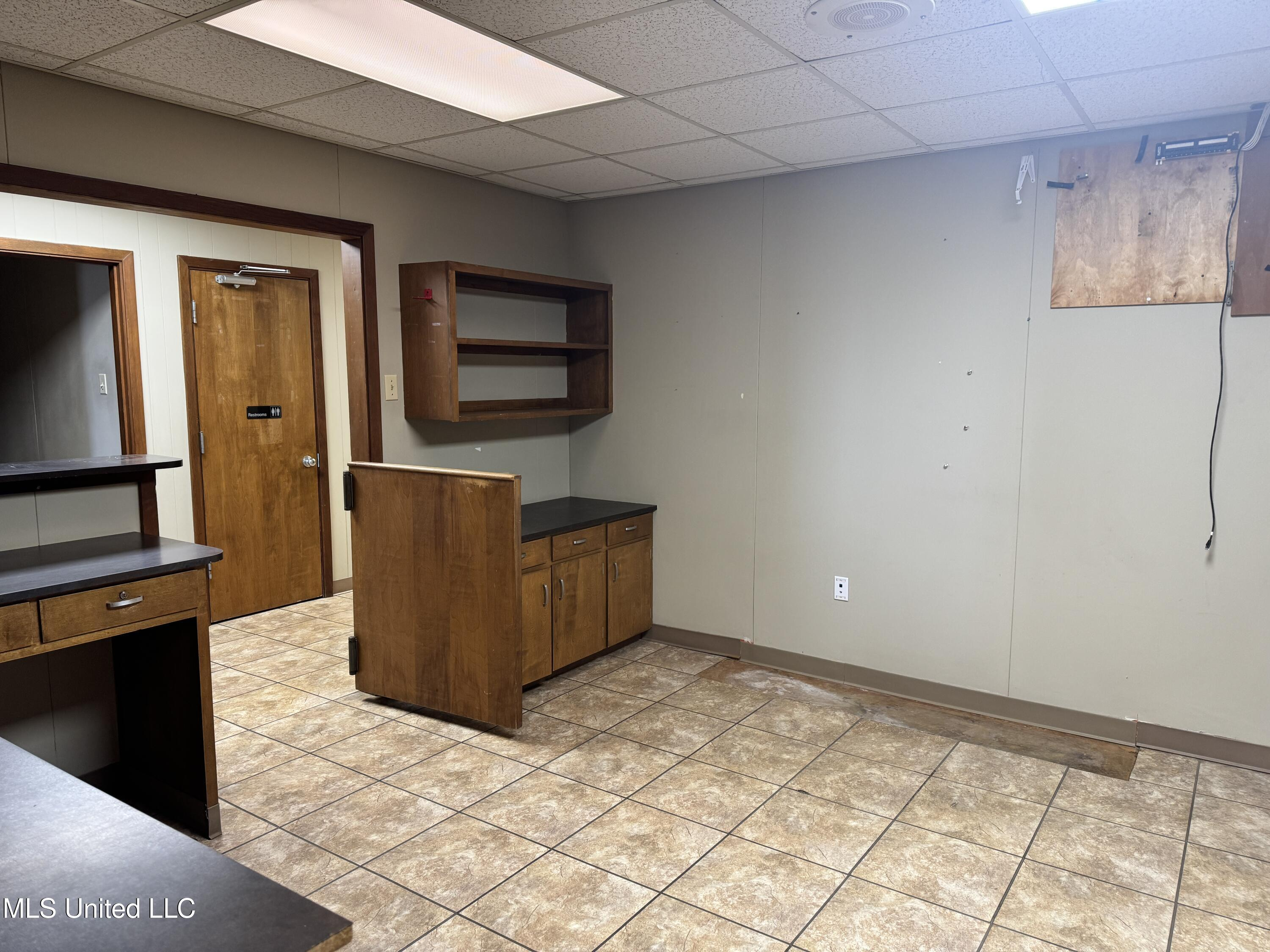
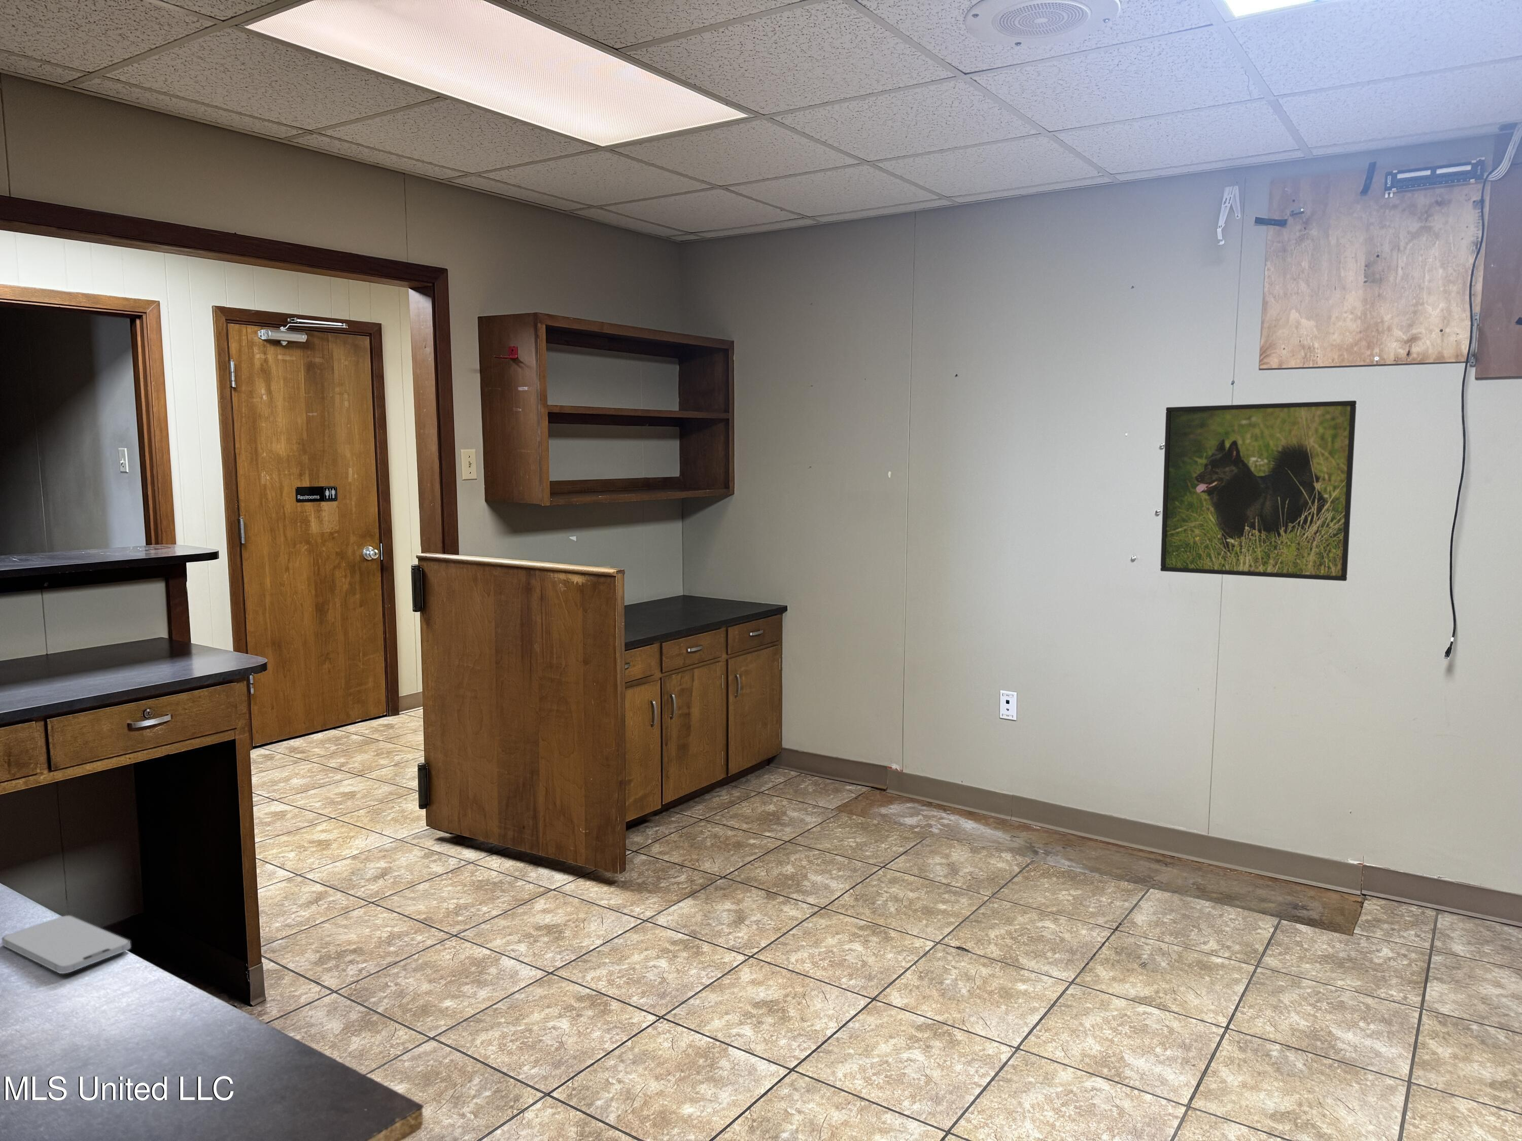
+ smartphone (66, 943)
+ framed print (1252, 490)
